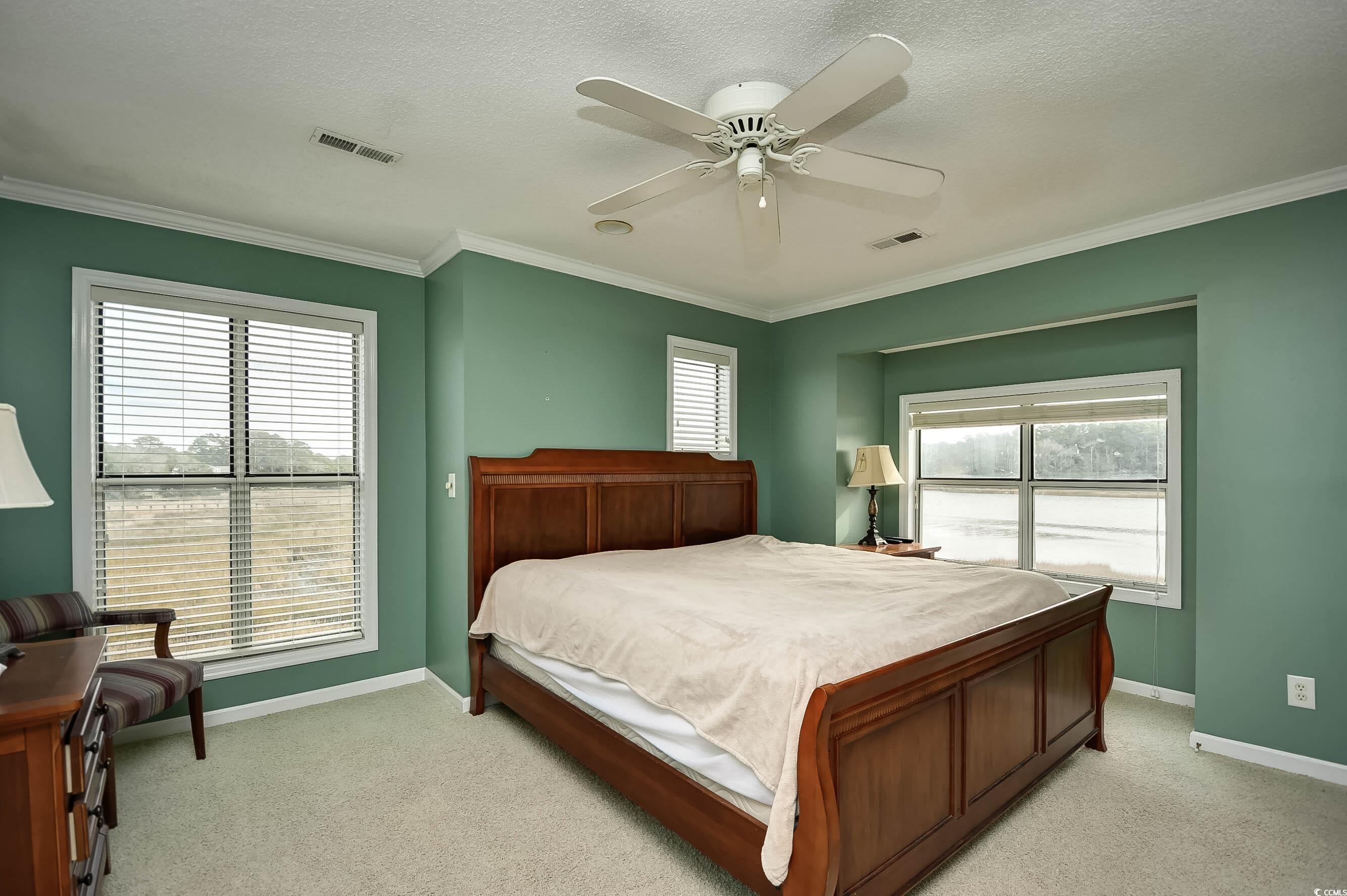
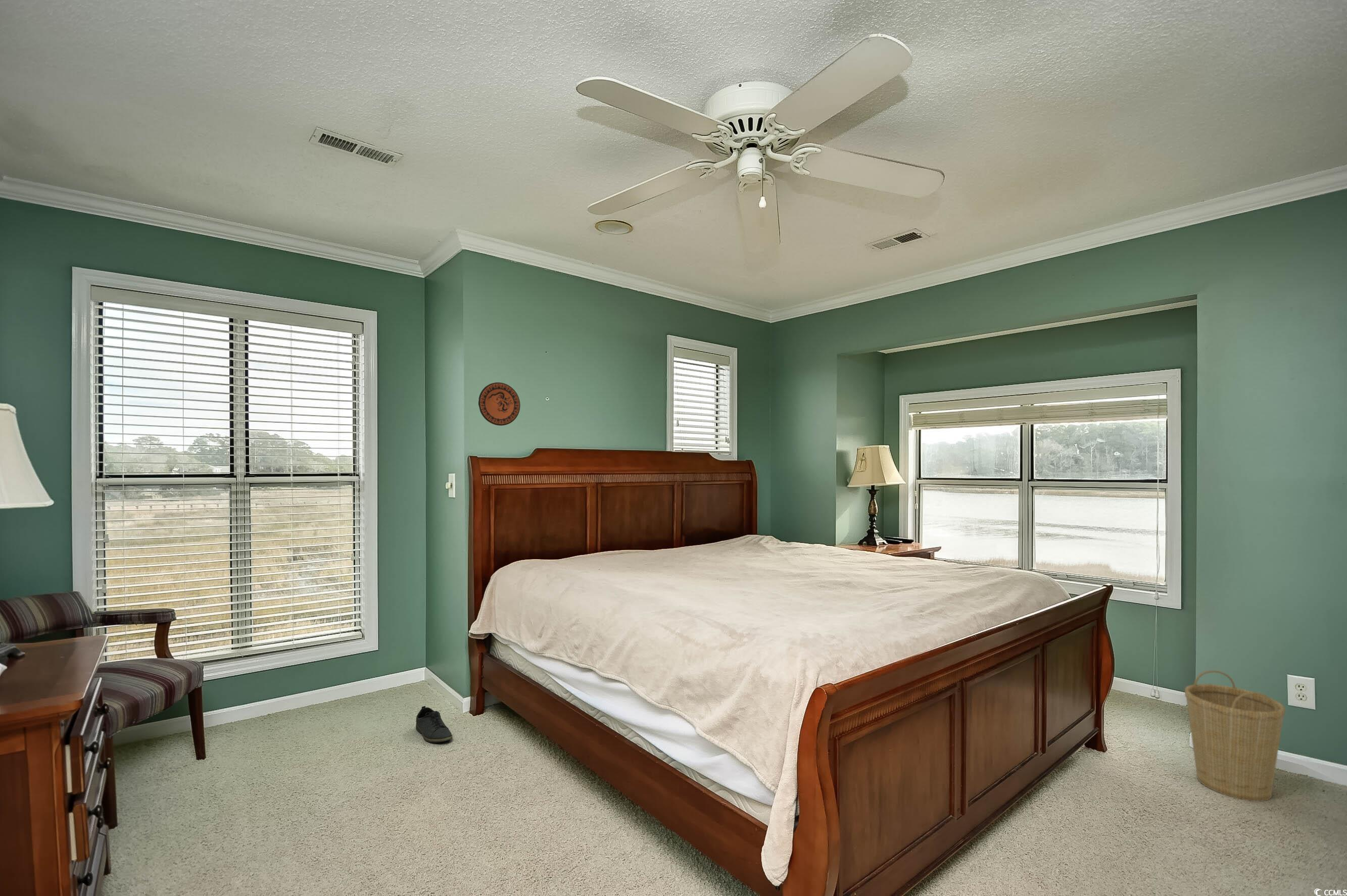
+ basket (1233, 733)
+ shoe (433, 724)
+ decorative plate (499, 404)
